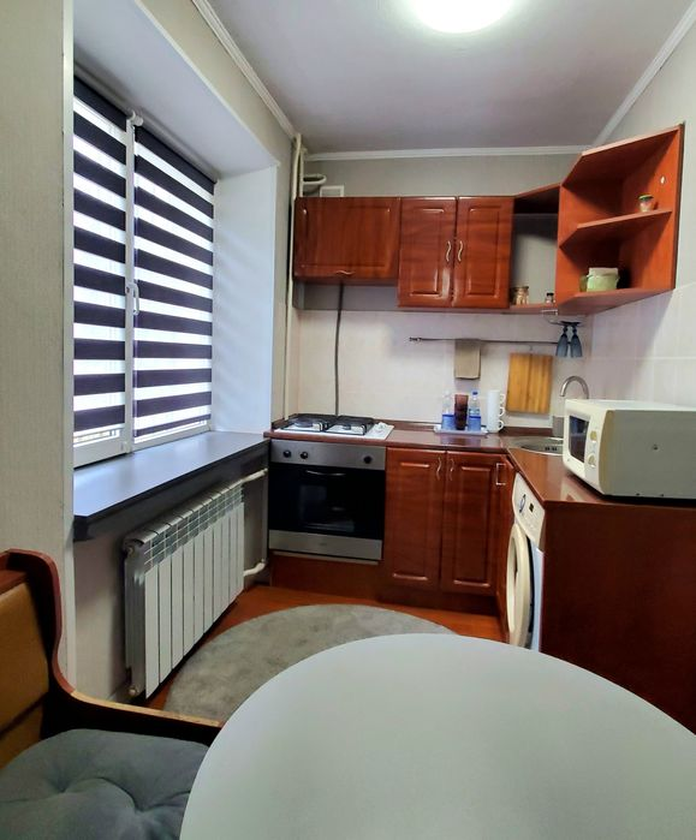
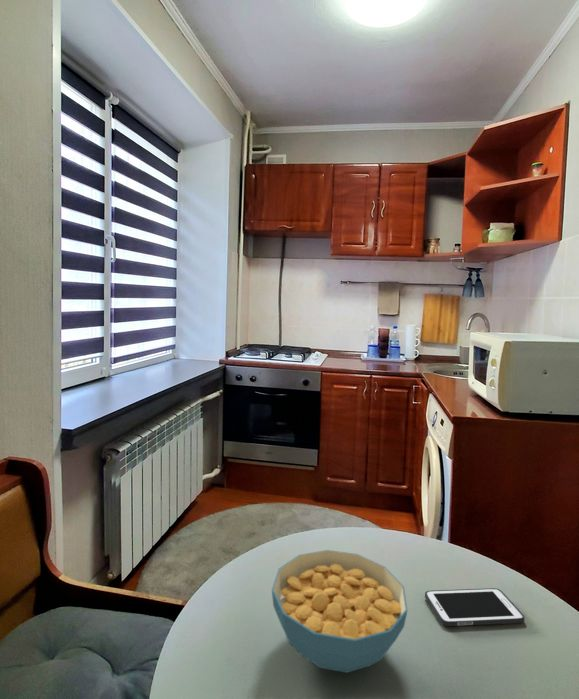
+ cereal bowl (337, 618)
+ cell phone (472, 606)
